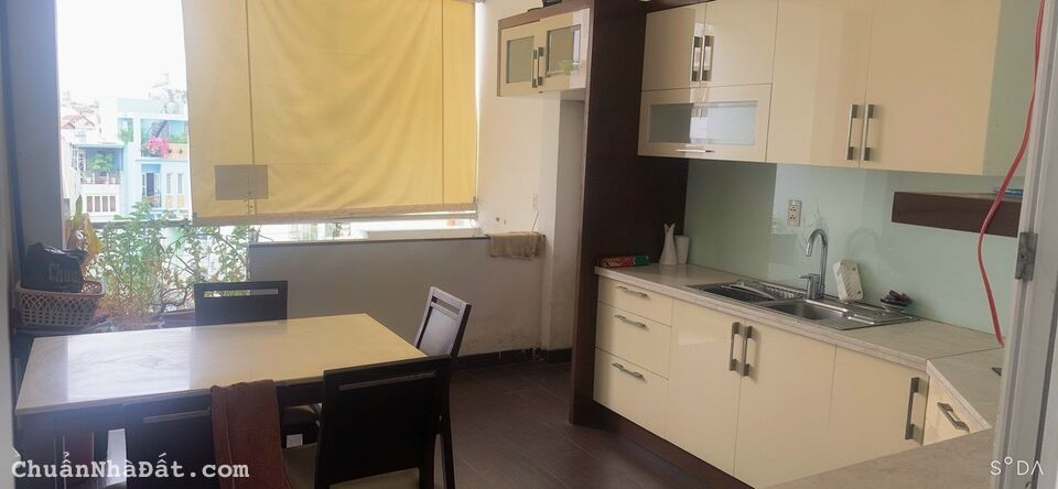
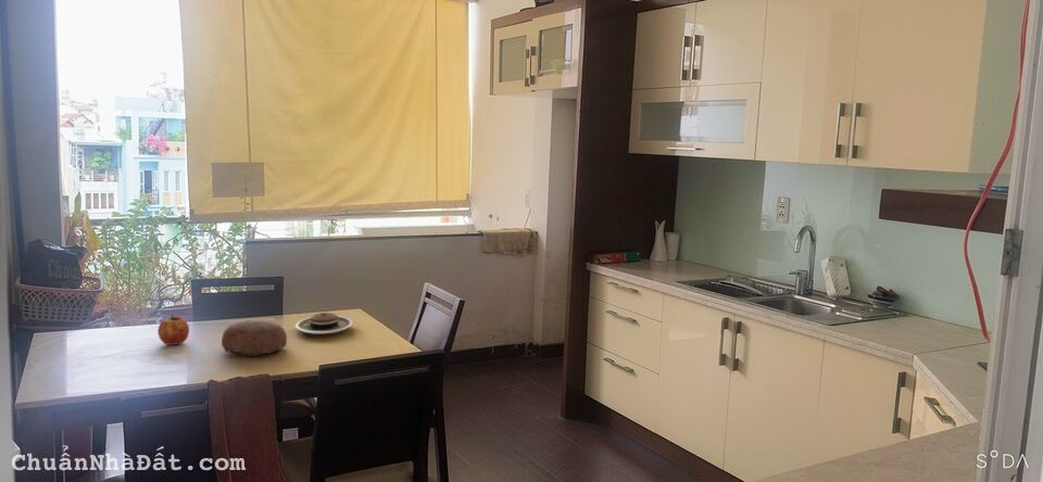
+ fruit (174, 329)
+ decorative bowl (254, 335)
+ plate (324, 321)
